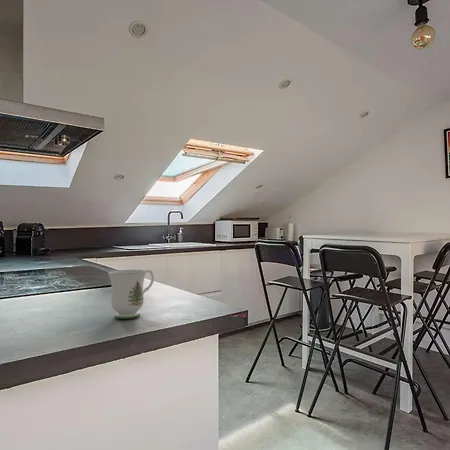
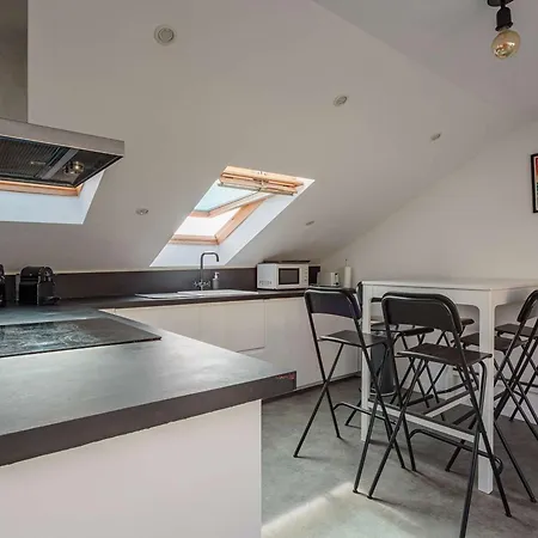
- mug (133, 292)
